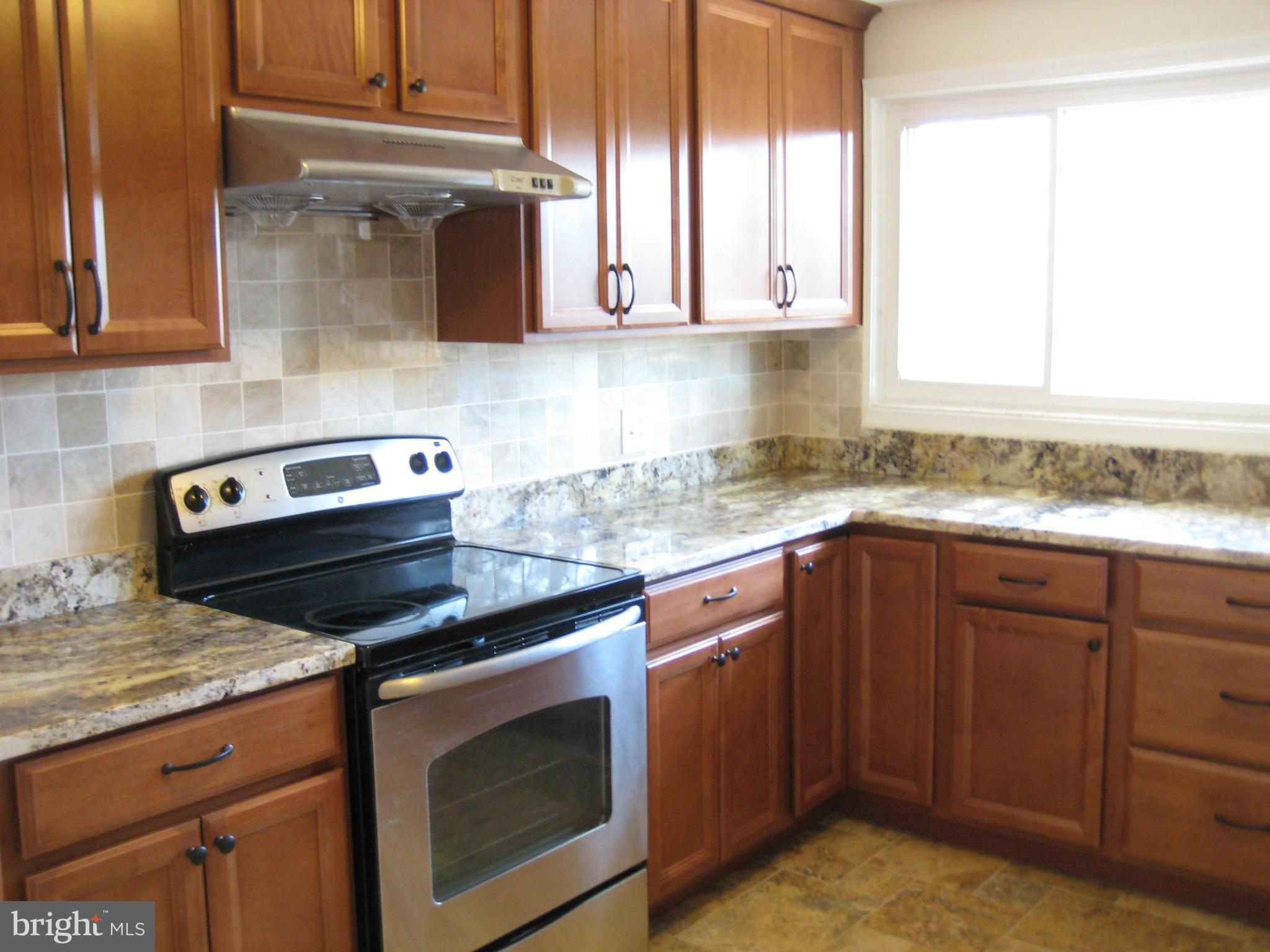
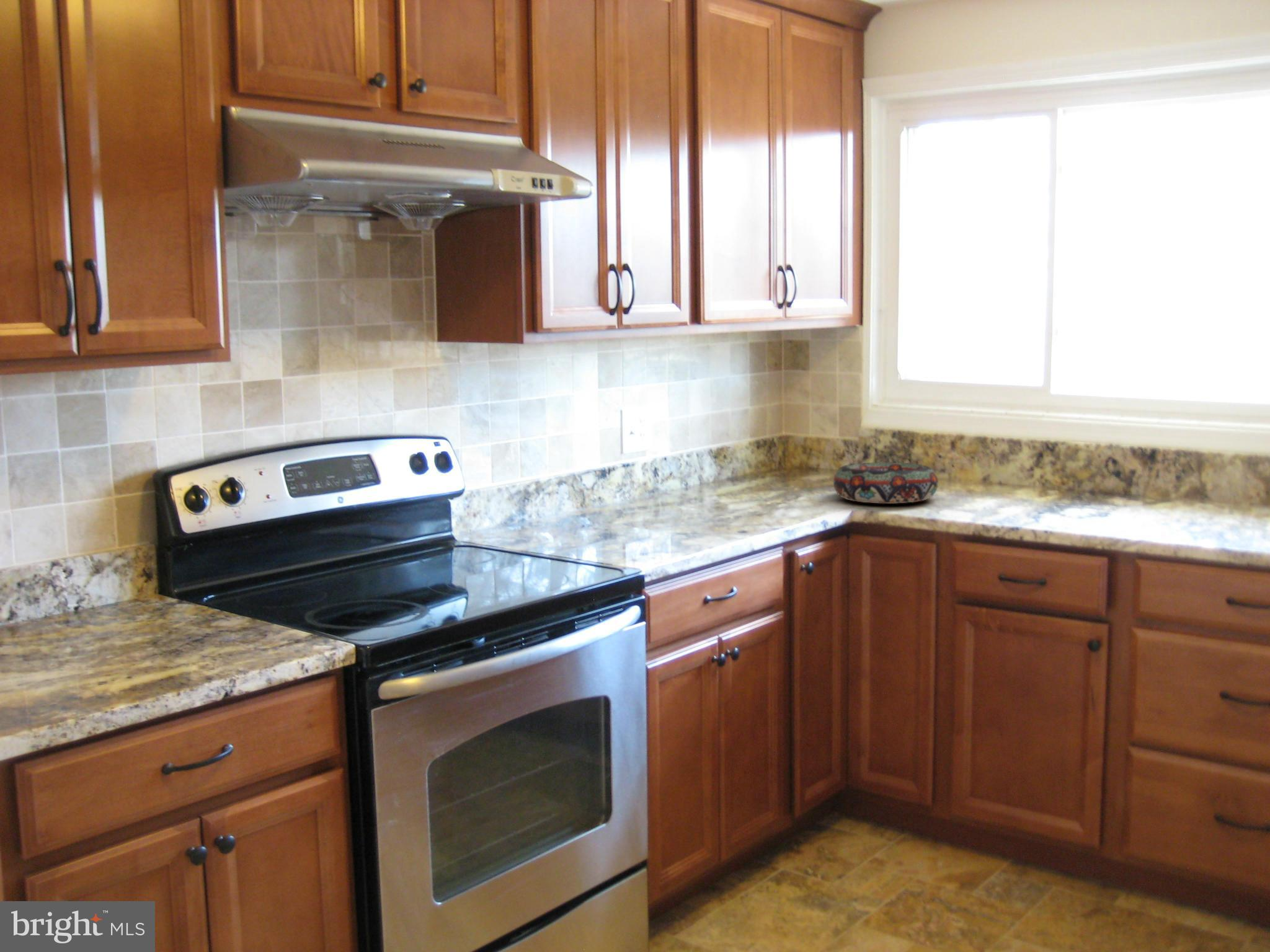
+ decorative bowl (885, 483)
